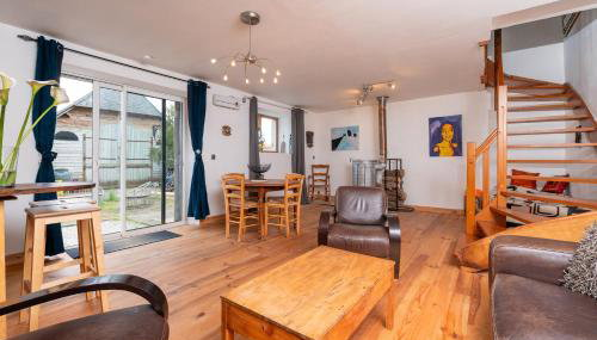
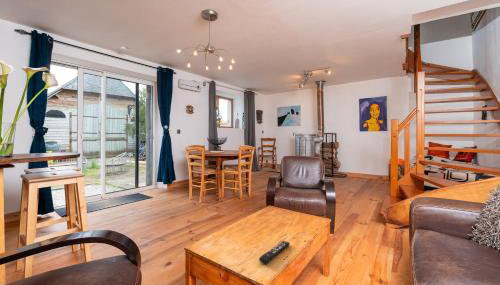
+ remote control (275, 250)
